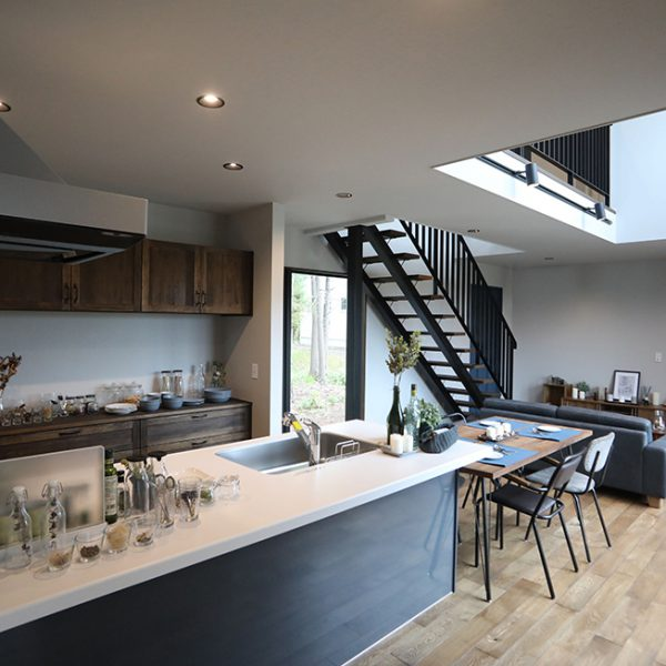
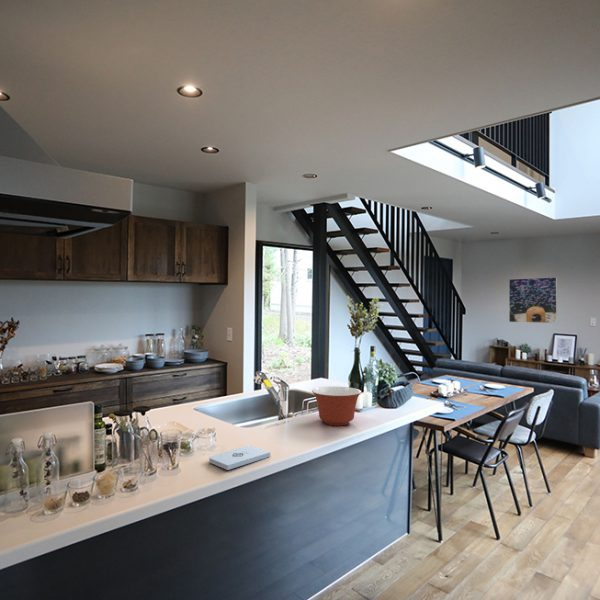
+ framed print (532, 300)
+ mixing bowl (336, 406)
+ notepad (239, 456)
